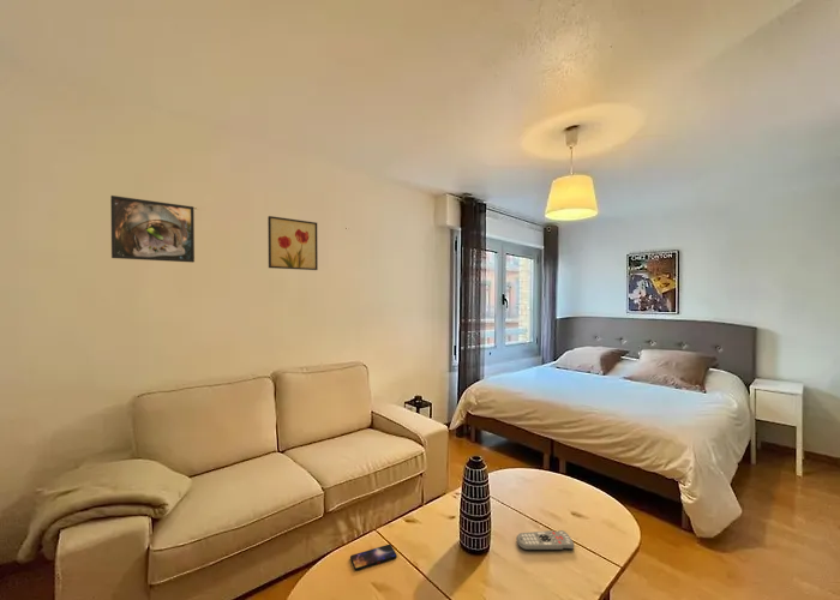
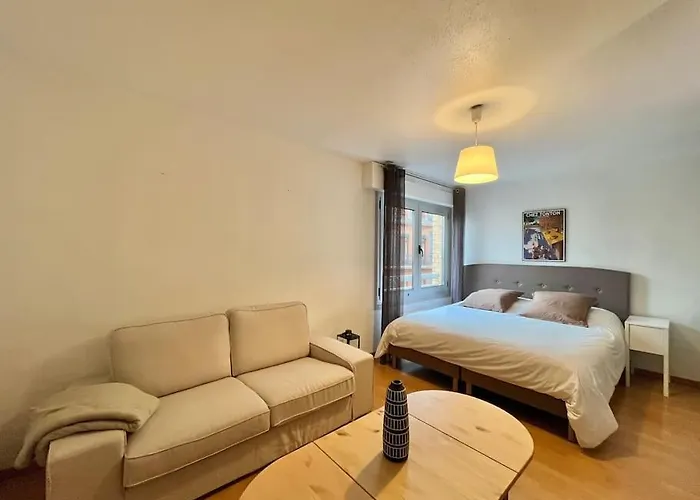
- smartphone (373, 556)
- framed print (155, 230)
- remote control (544, 540)
- wall art (293, 244)
